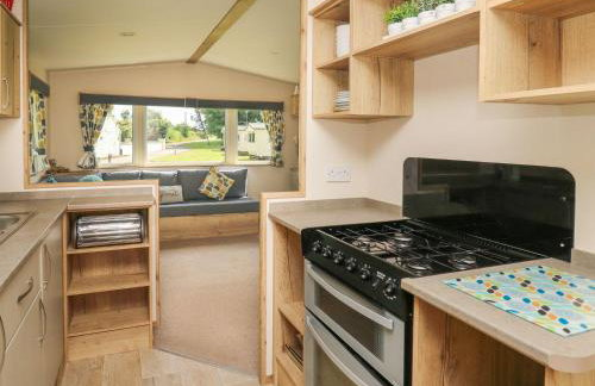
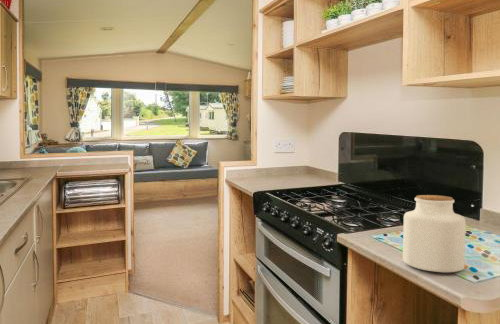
+ jar (431, 230)
